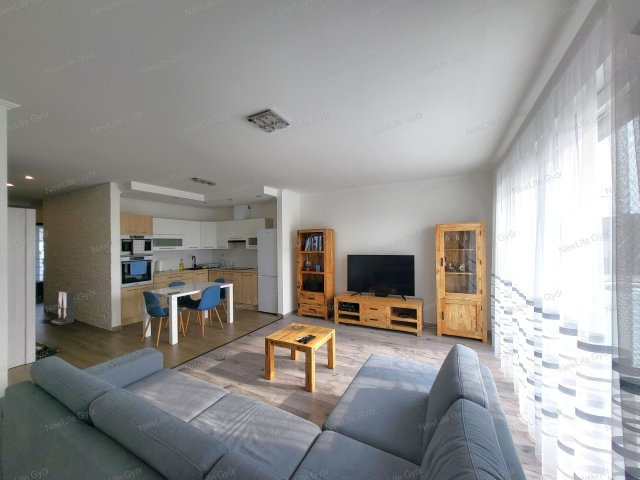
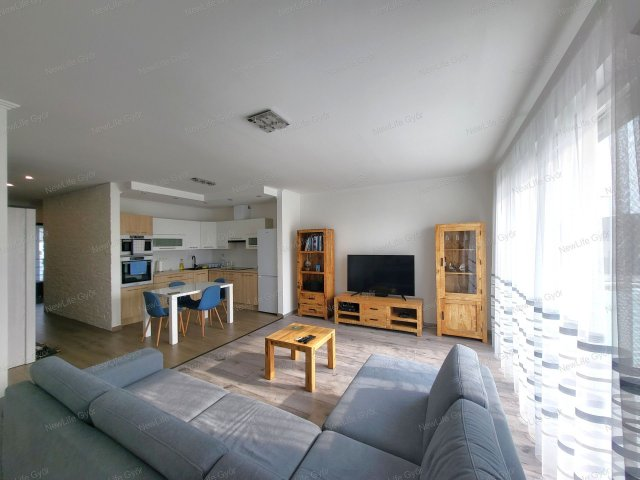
- speaker (62, 307)
